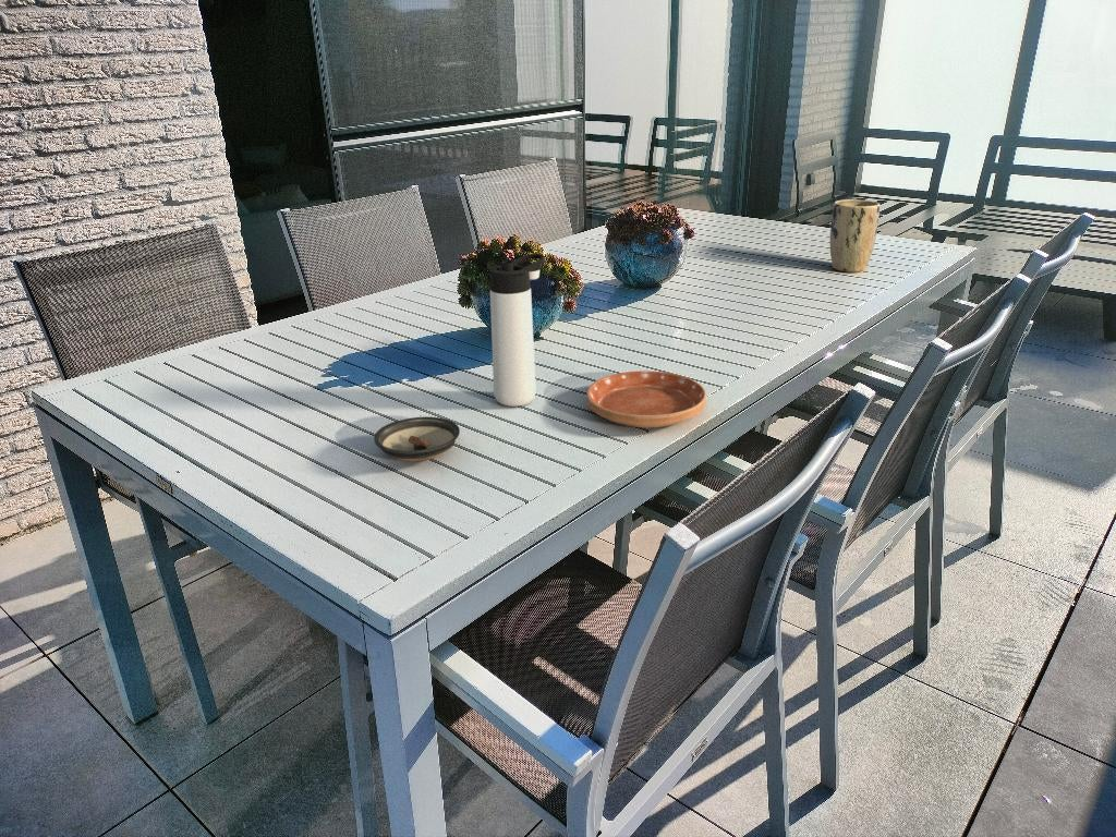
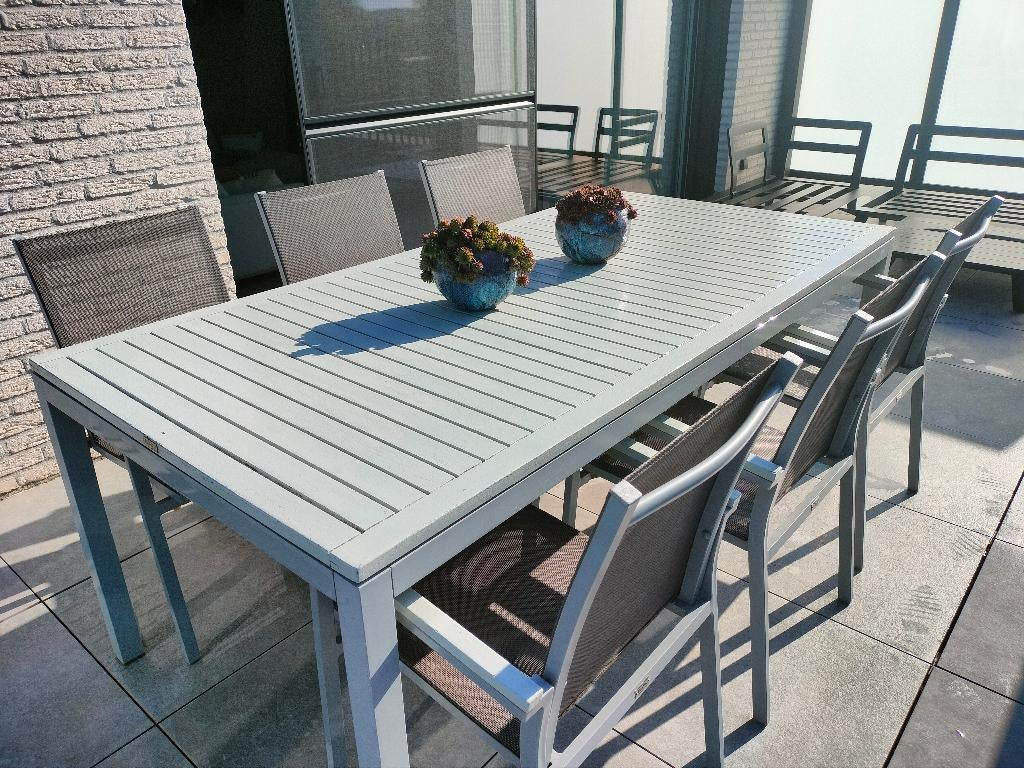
- saucer (417, 442)
- thermos bottle (520, 330)
- plant pot (852, 235)
- saucer (645, 400)
